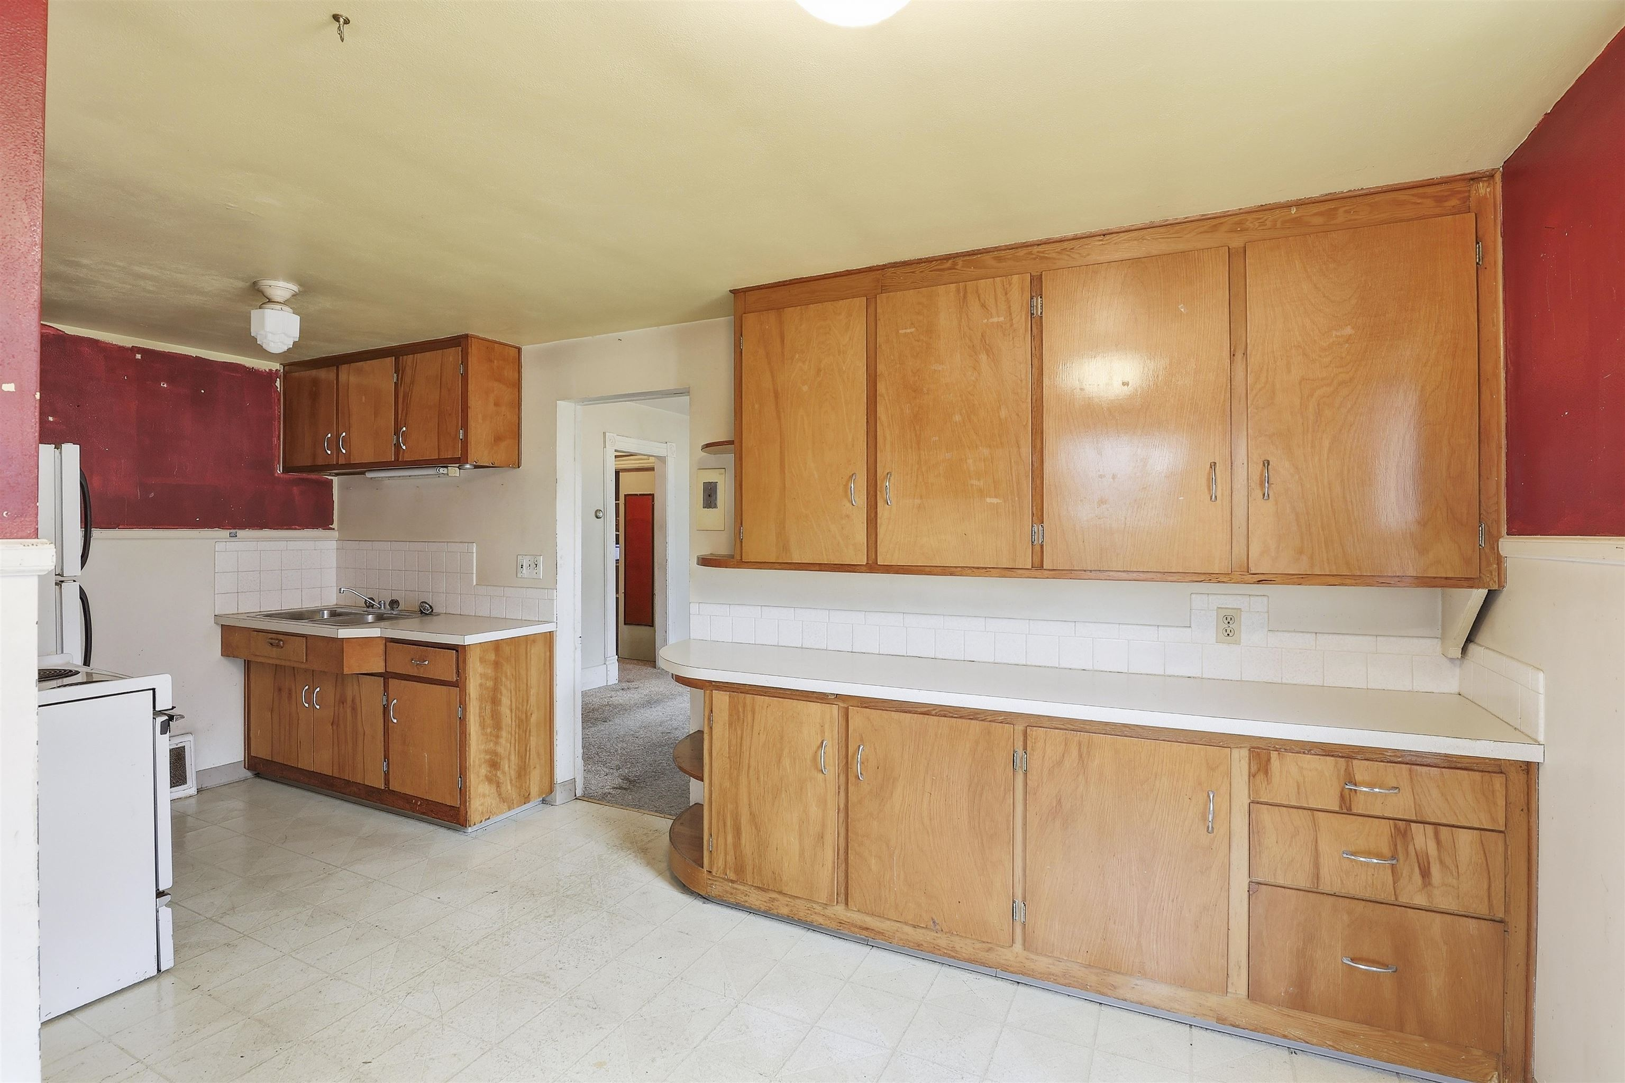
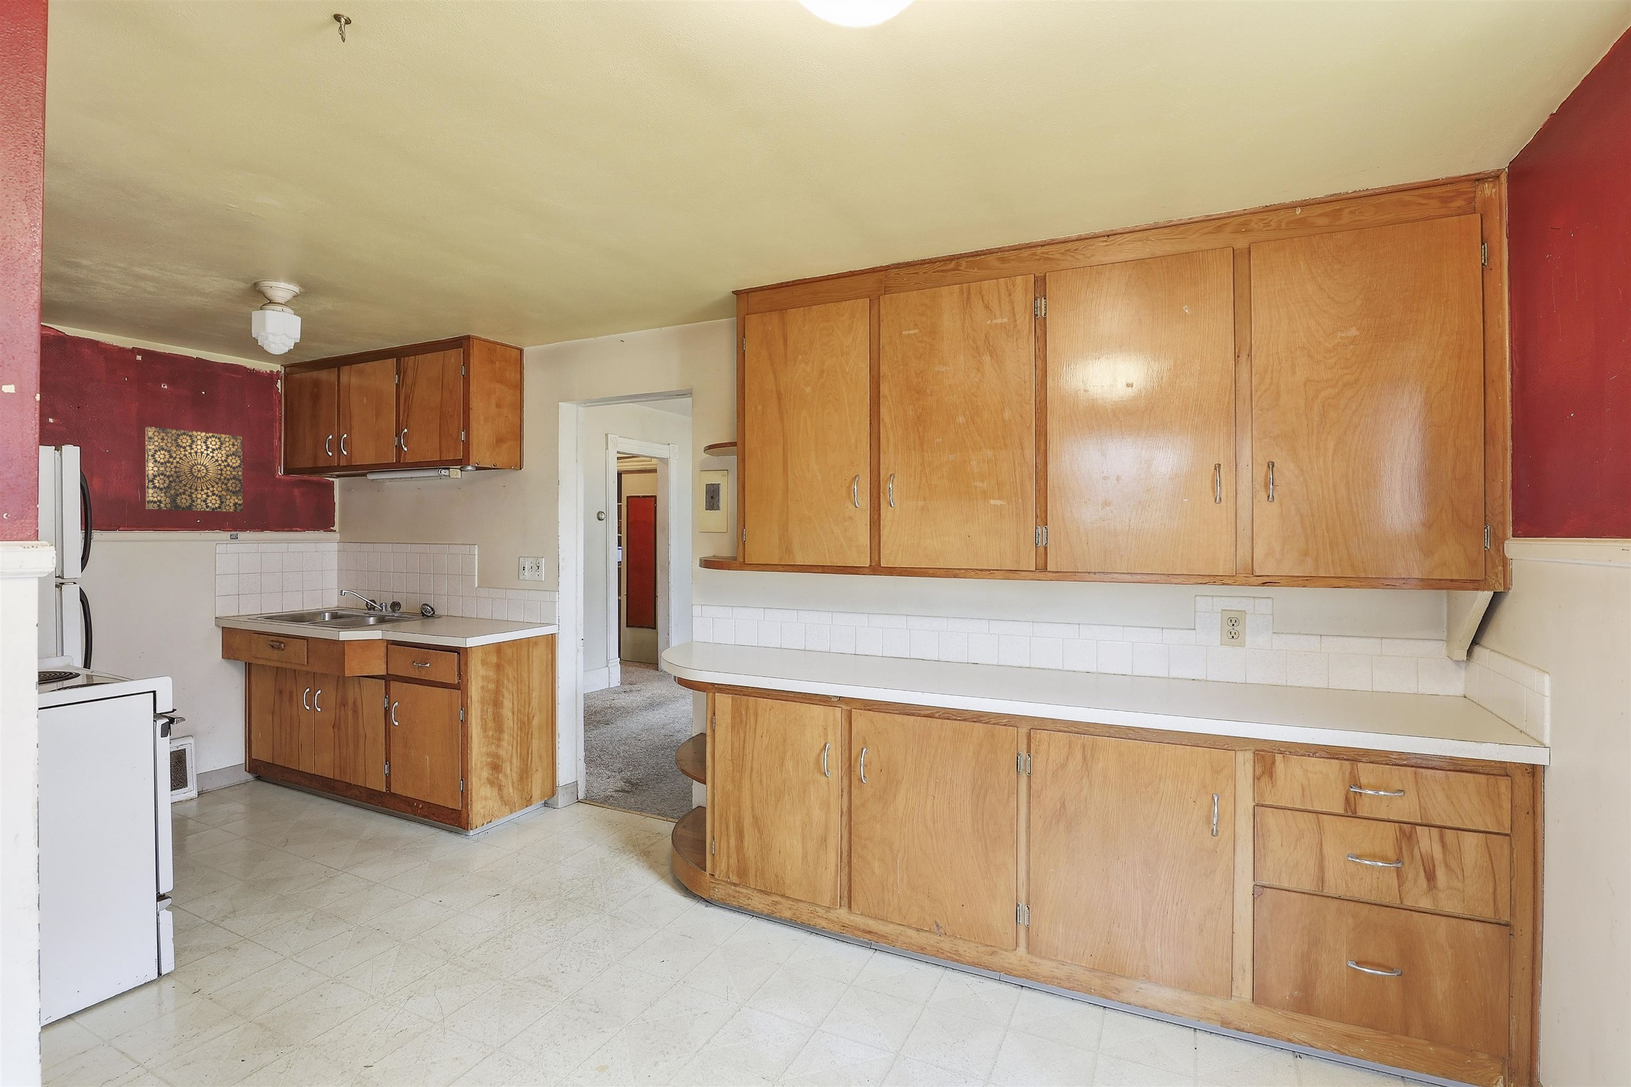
+ wall art (195, 471)
